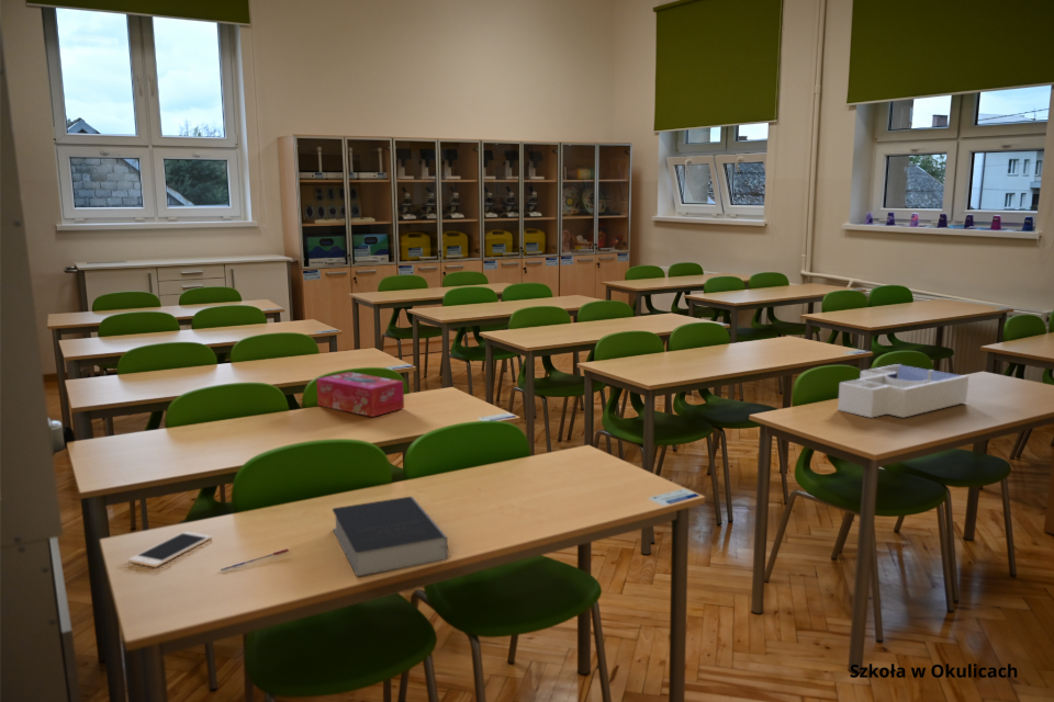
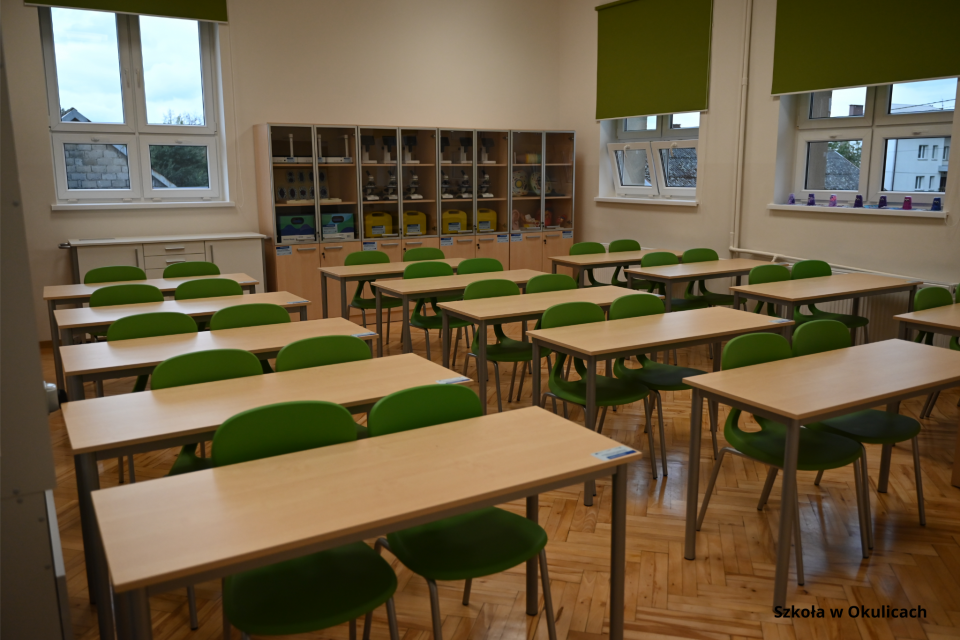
- cell phone (171, 547)
- pen (255, 559)
- desk organizer (893, 389)
- book (384, 528)
- tissue box (359, 393)
